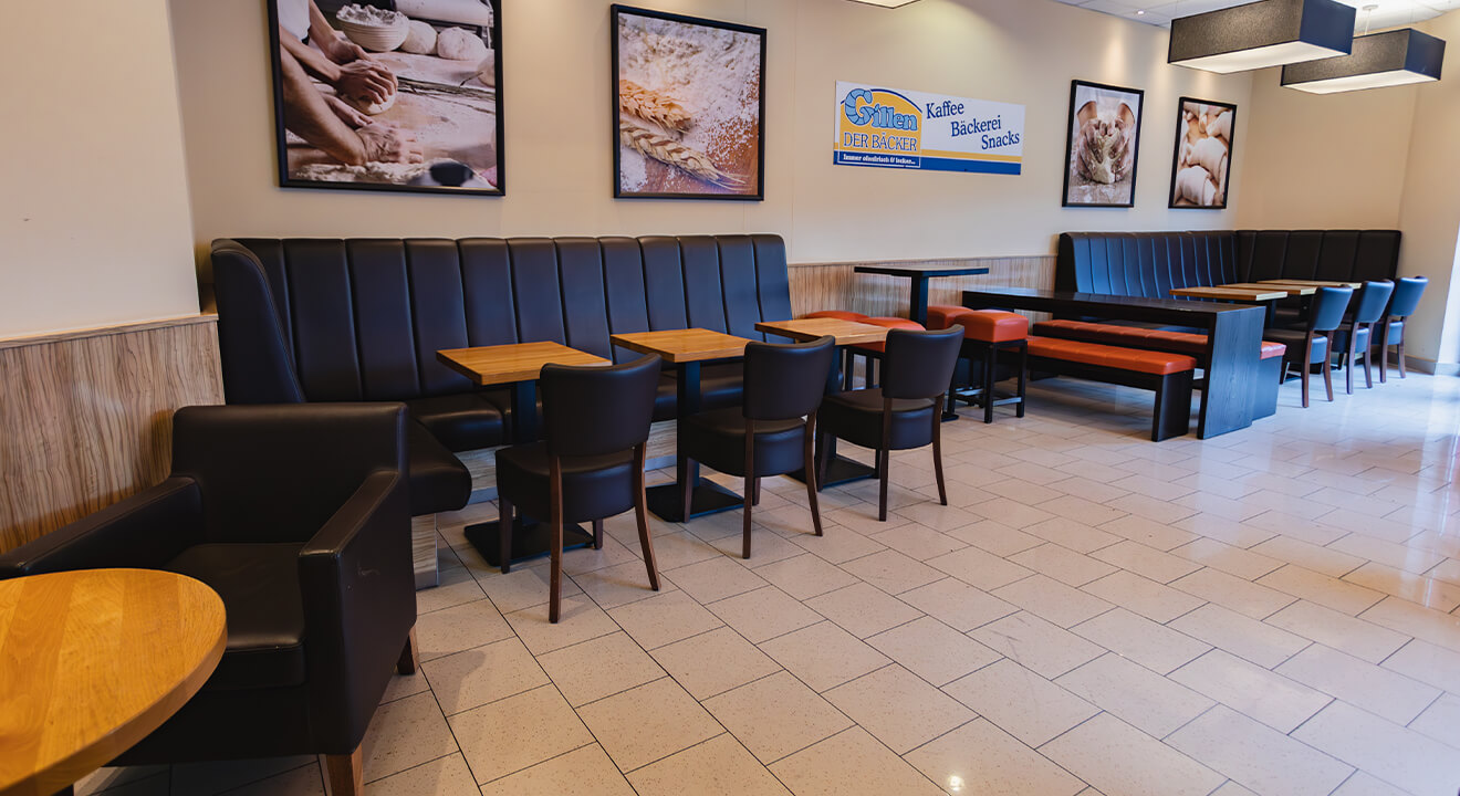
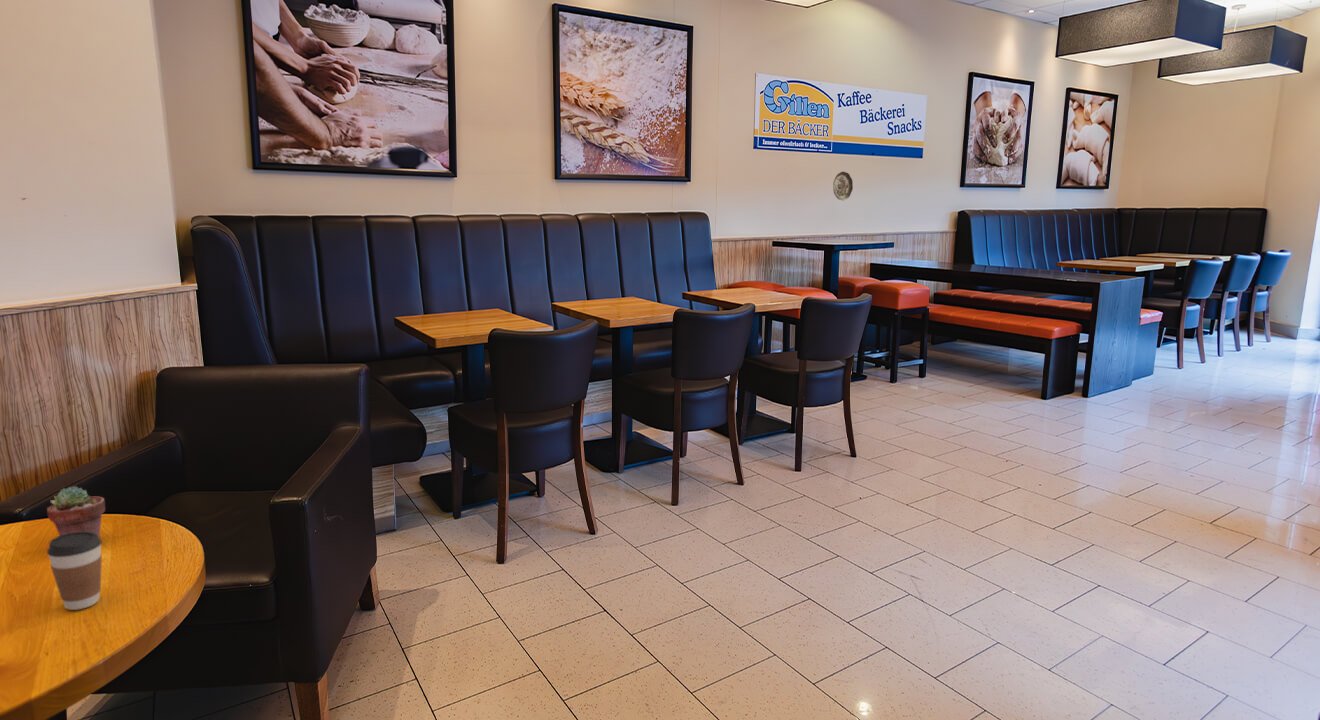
+ decorative plate (842, 186)
+ coffee cup (78, 570)
+ potted succulent (77, 515)
